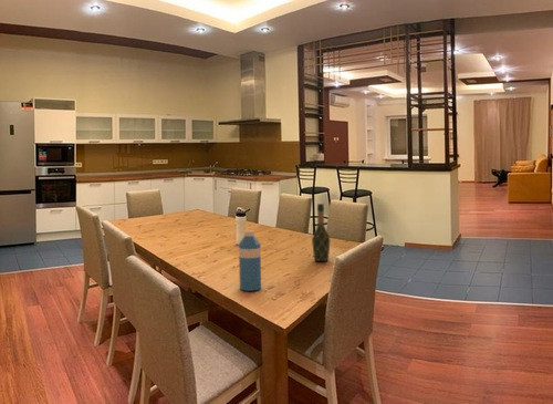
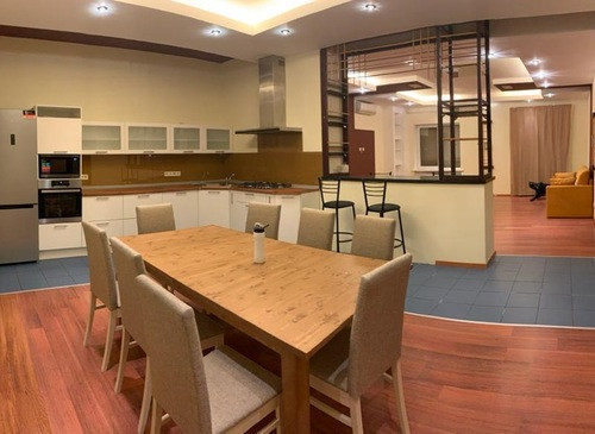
- water bottle (250, 259)
- wine bottle (321, 231)
